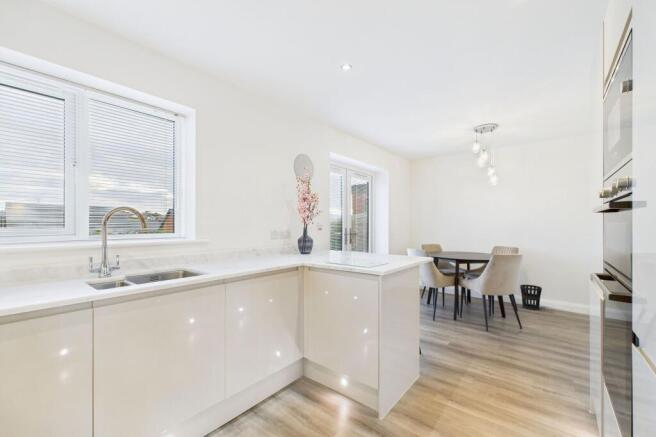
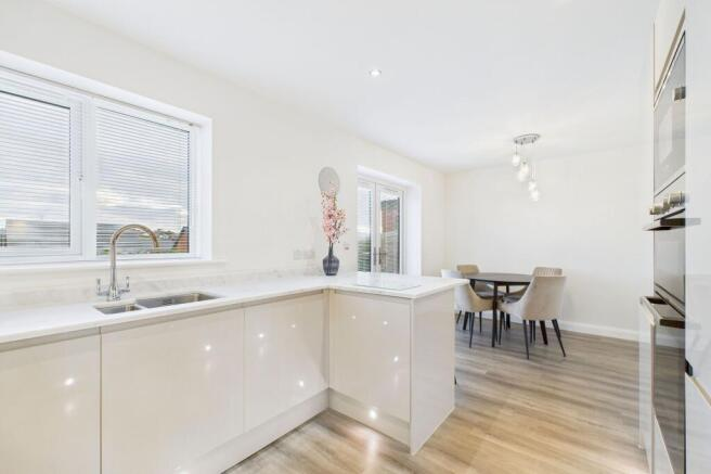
- wastebasket (530, 297)
